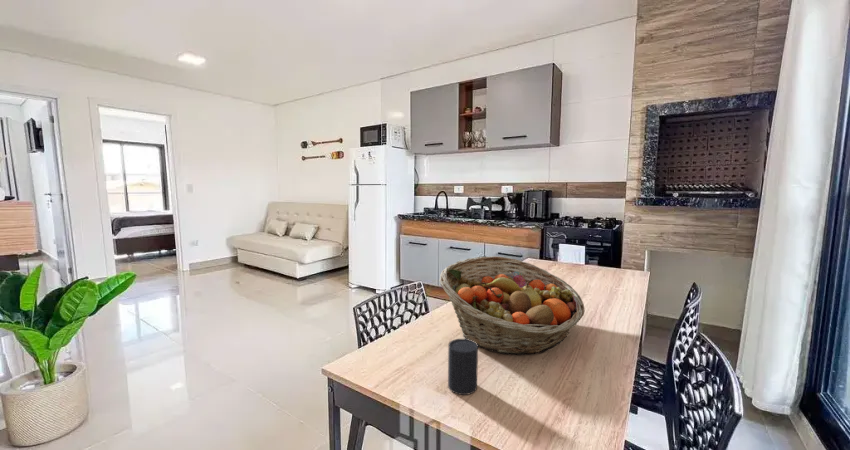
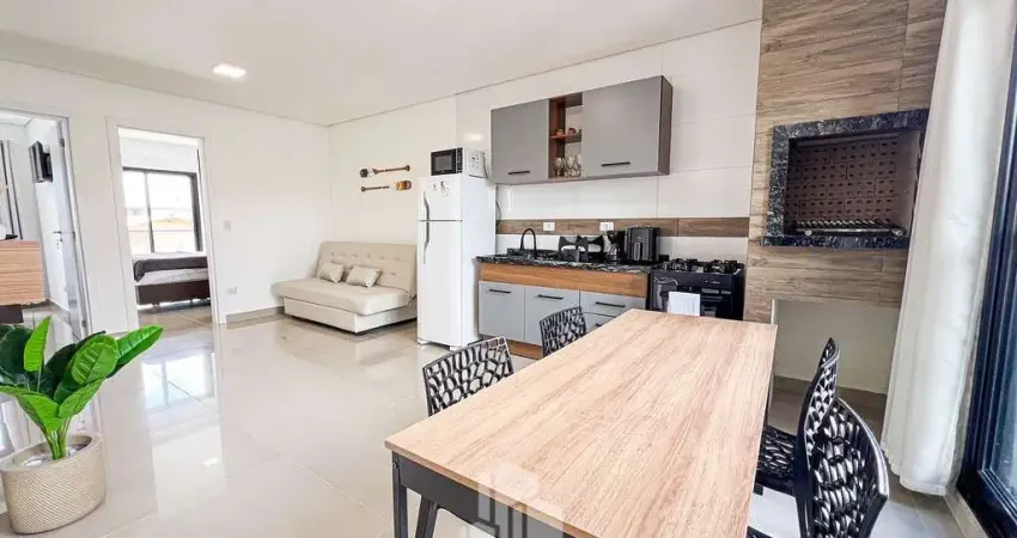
- cup (462, 365)
- fruit basket (511, 299)
